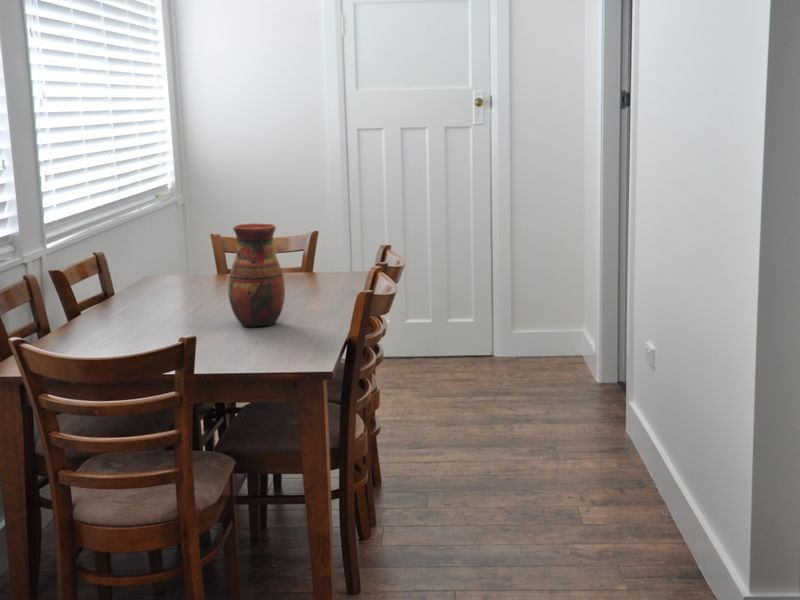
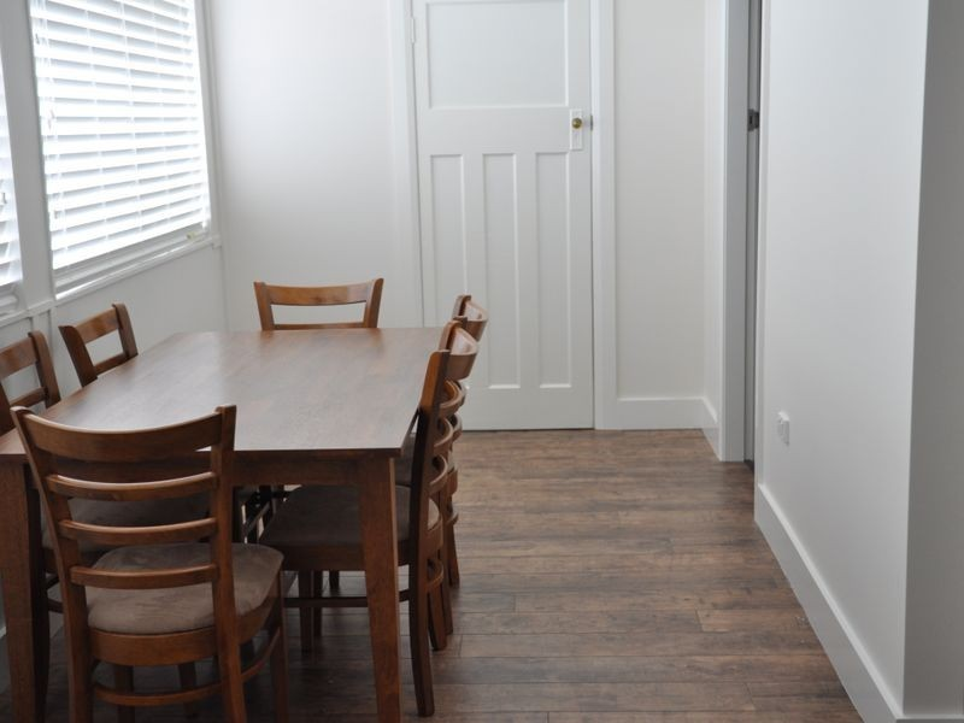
- vase (255, 275)
